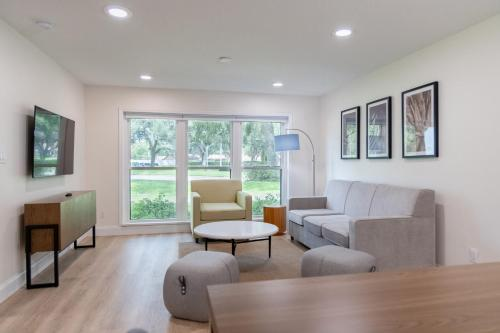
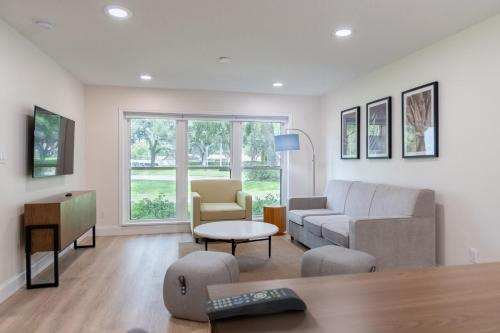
+ remote control (255, 303)
